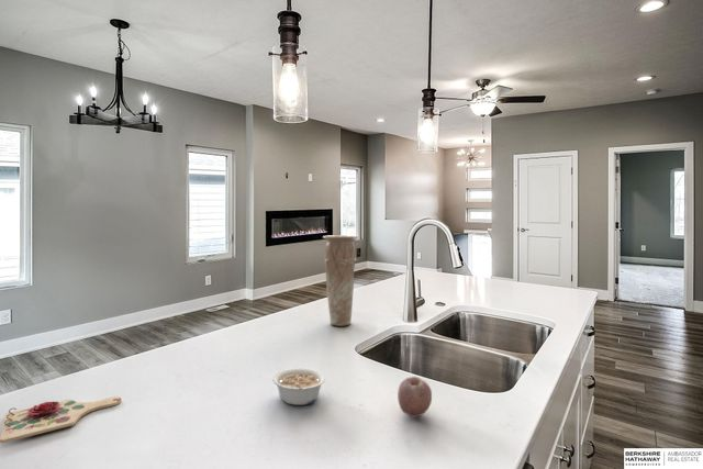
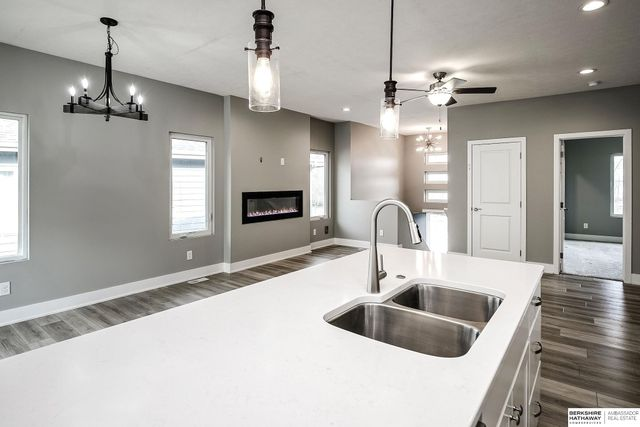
- fruit (414, 397)
- legume (300, 386)
- cutting board (66, 409)
- vase (339, 279)
